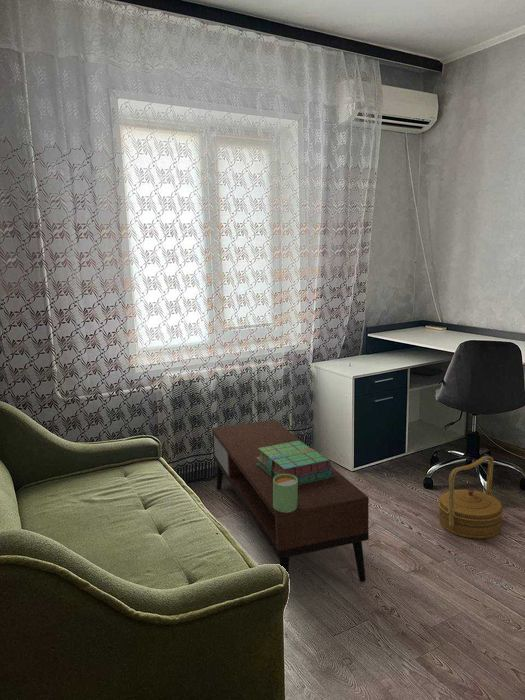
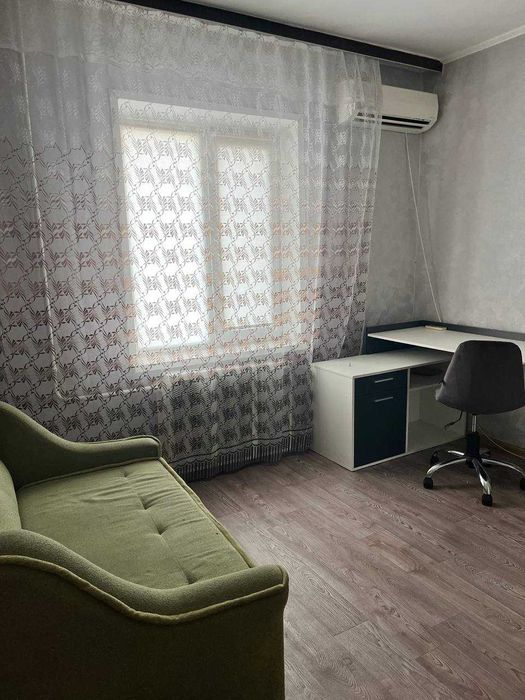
- stack of books (293, 461)
- basket (470, 493)
- mug (283, 491)
- coffee table (272, 492)
